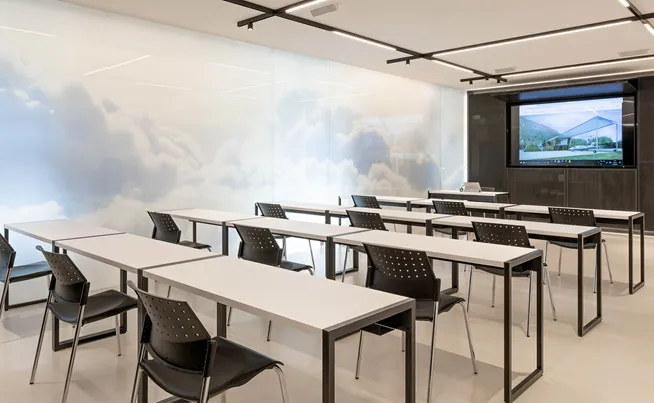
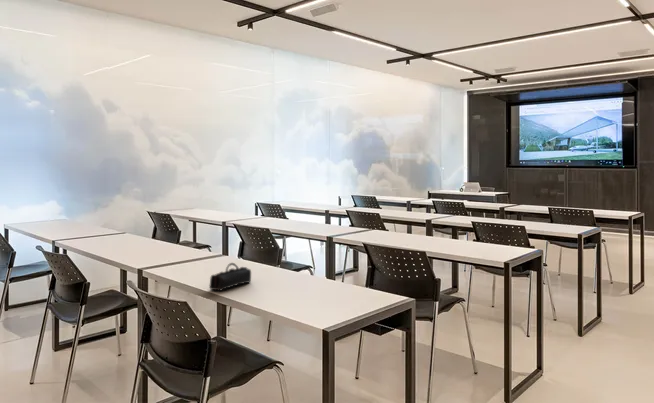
+ pencil case (231, 274)
